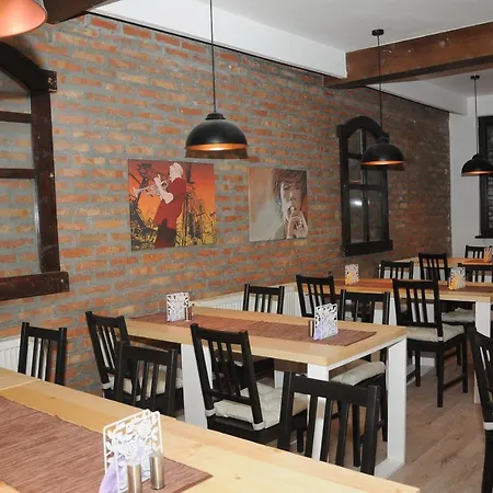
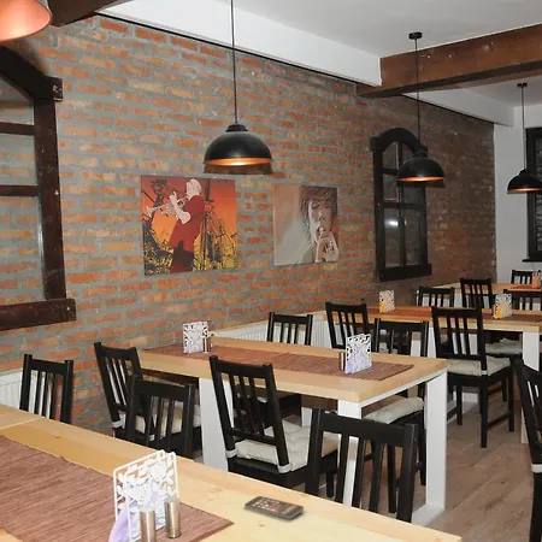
+ smartphone (273, 507)
